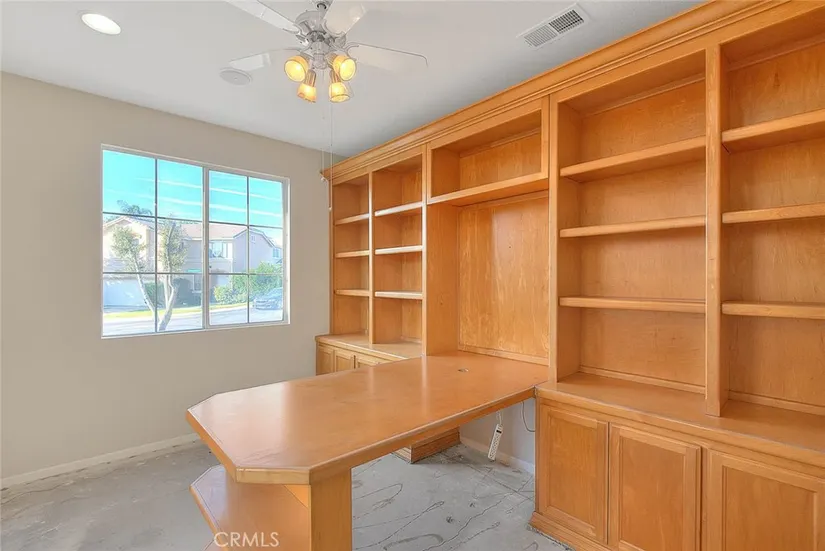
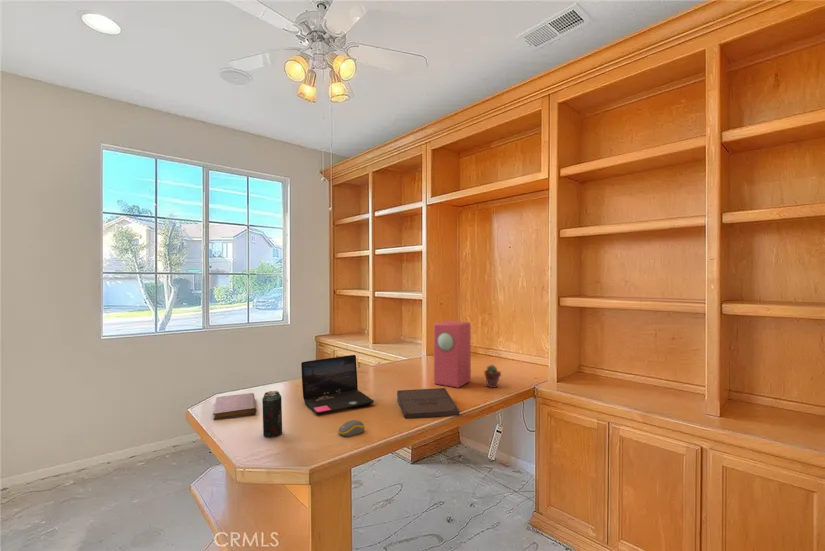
+ potted succulent (492, 375)
+ beverage can (272, 412)
+ speaker (451, 352)
+ computer mouse (351, 427)
+ notebook (235, 405)
+ laptop (337, 382)
+ pizza box (426, 401)
